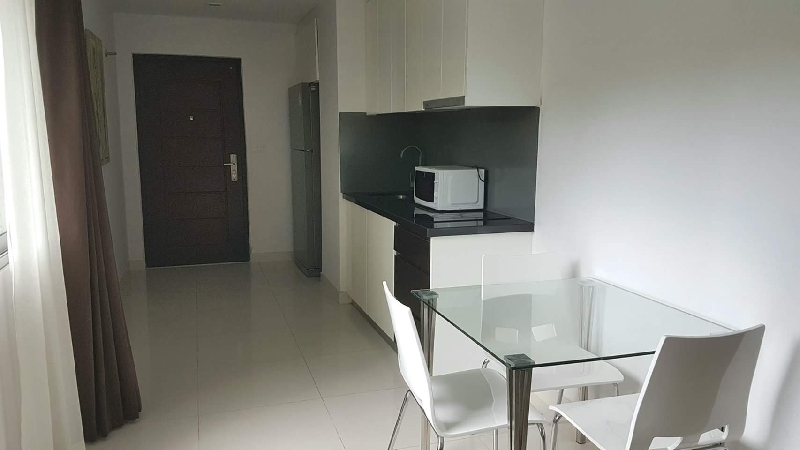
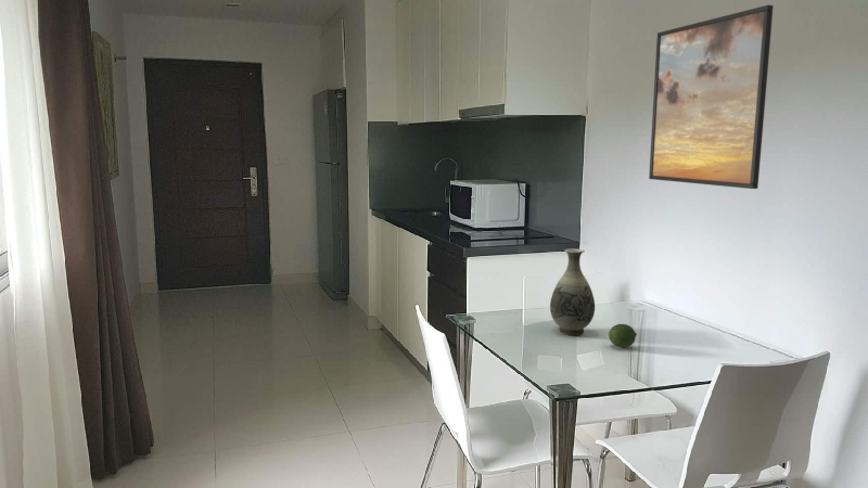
+ vase (573, 291)
+ fruit (622, 335)
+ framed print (702, 103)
